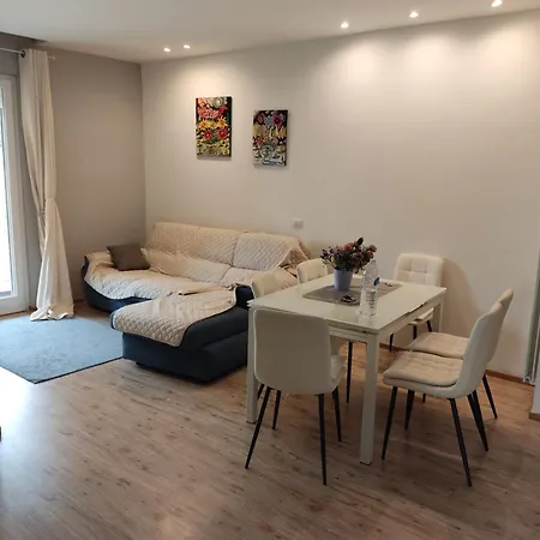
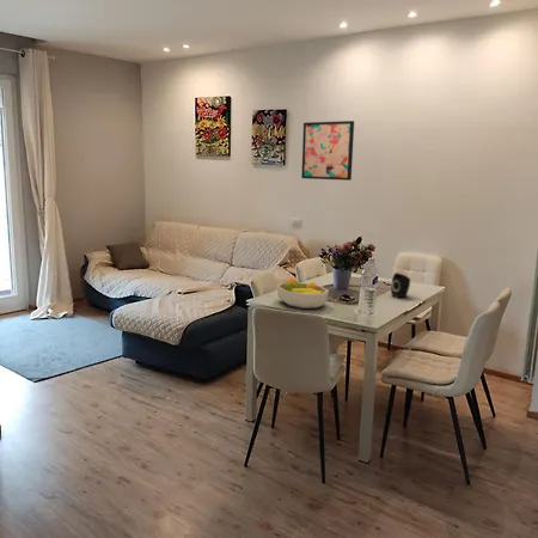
+ fruit bowl (301, 292)
+ wall art (326, 151)
+ speaker (402, 285)
